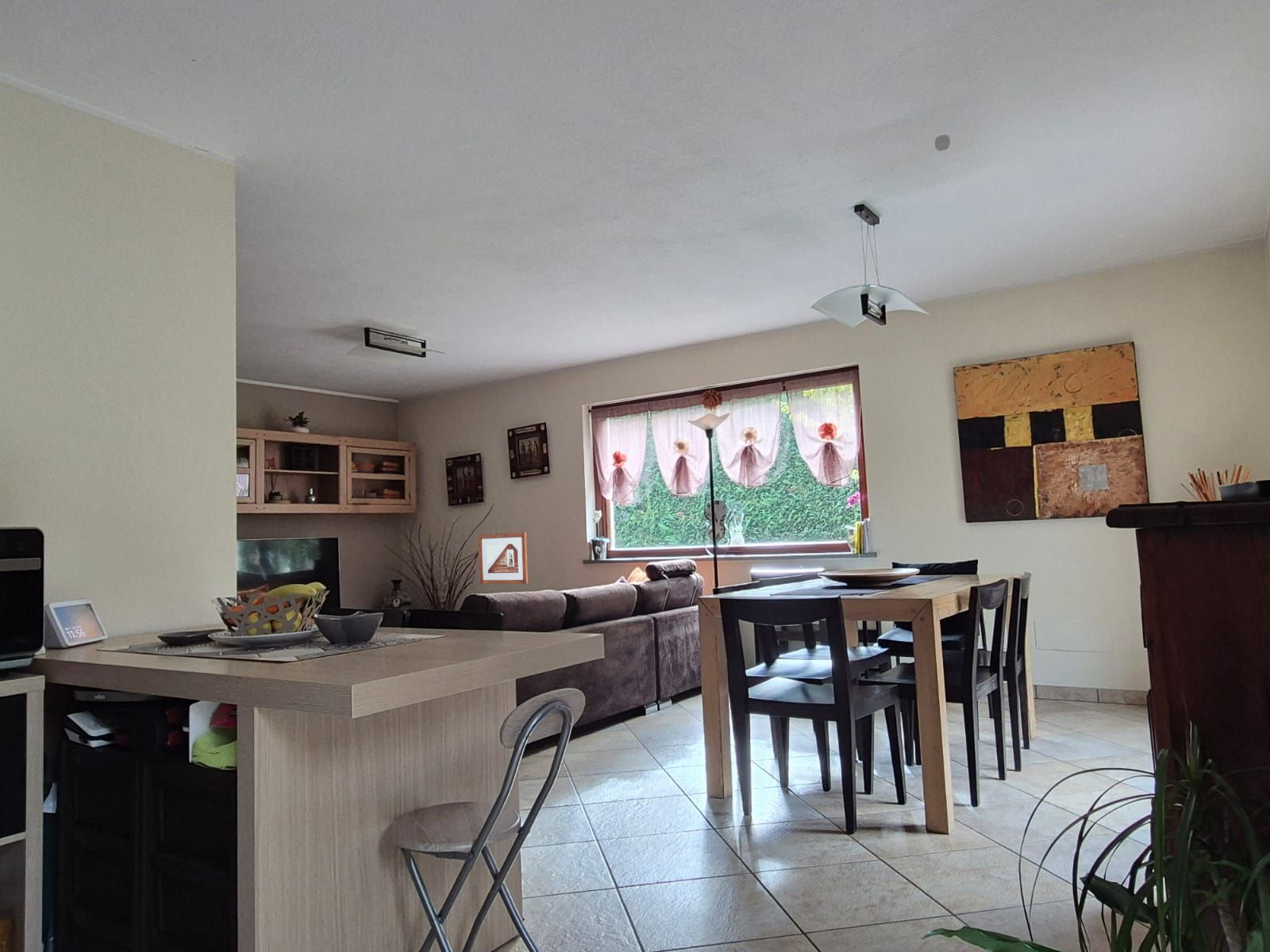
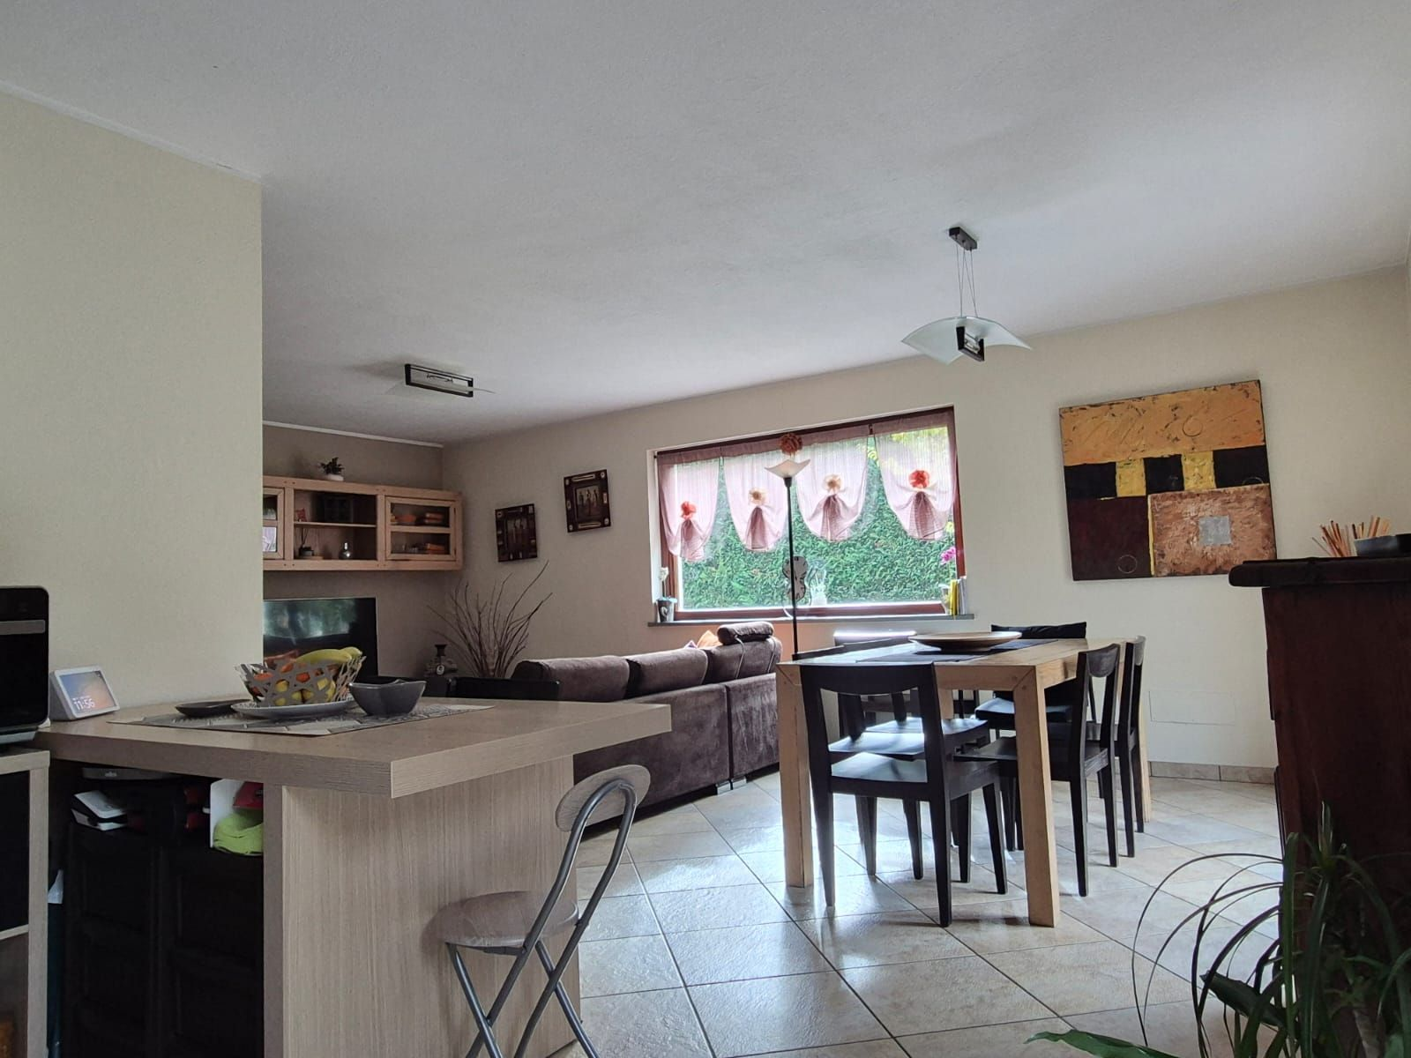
- picture frame (502, 559)
- smoke detector (942, 144)
